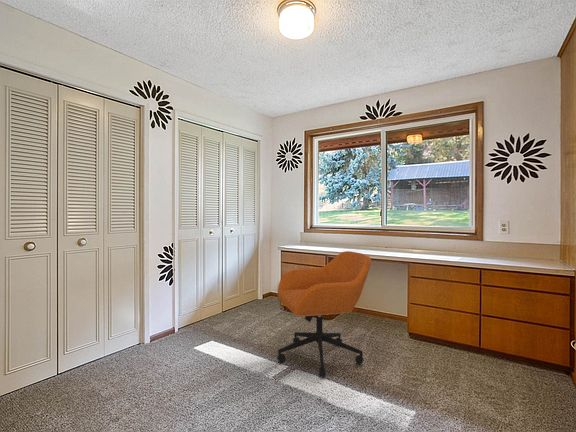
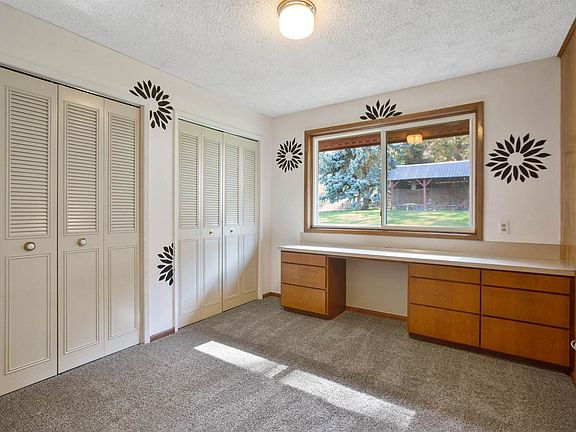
- office chair (319, 305)
